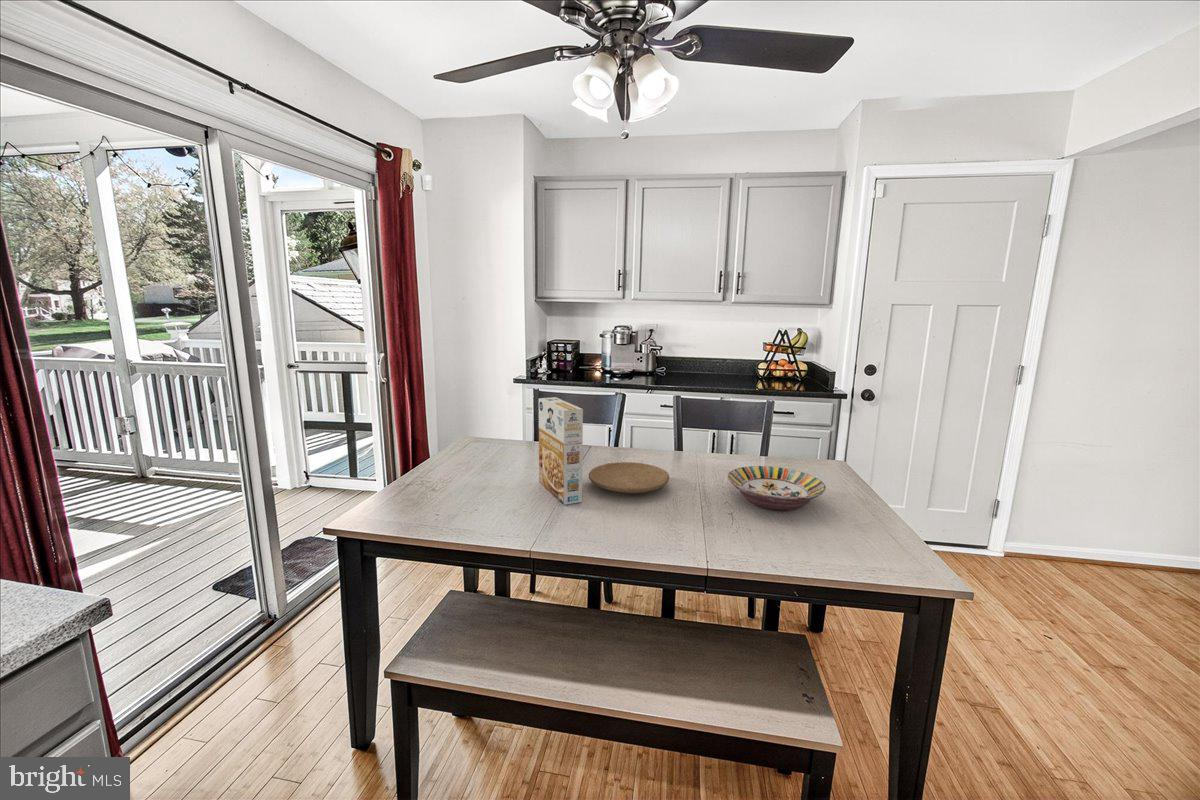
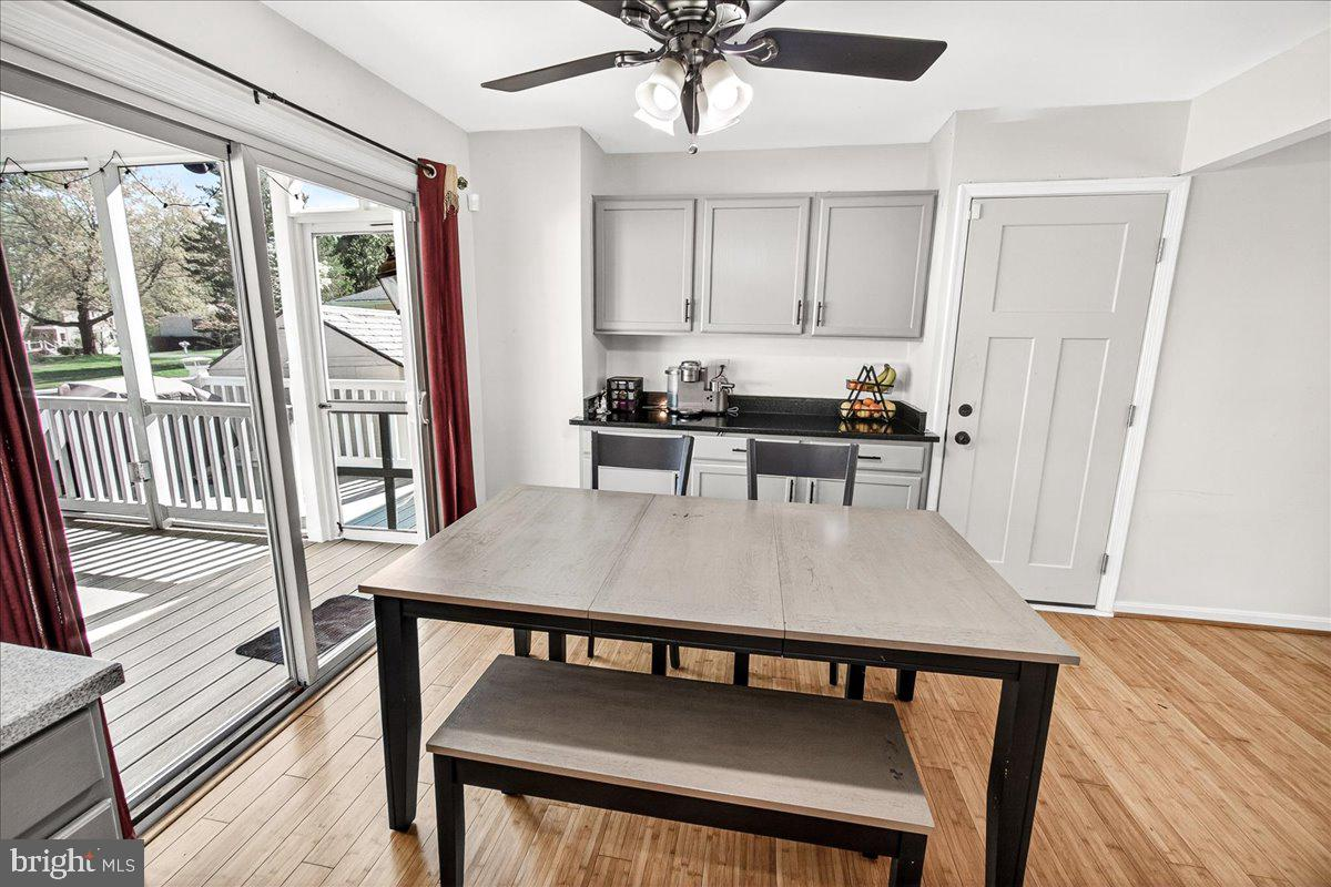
- serving bowl (774, 491)
- cereal box (559, 448)
- plate (628, 480)
